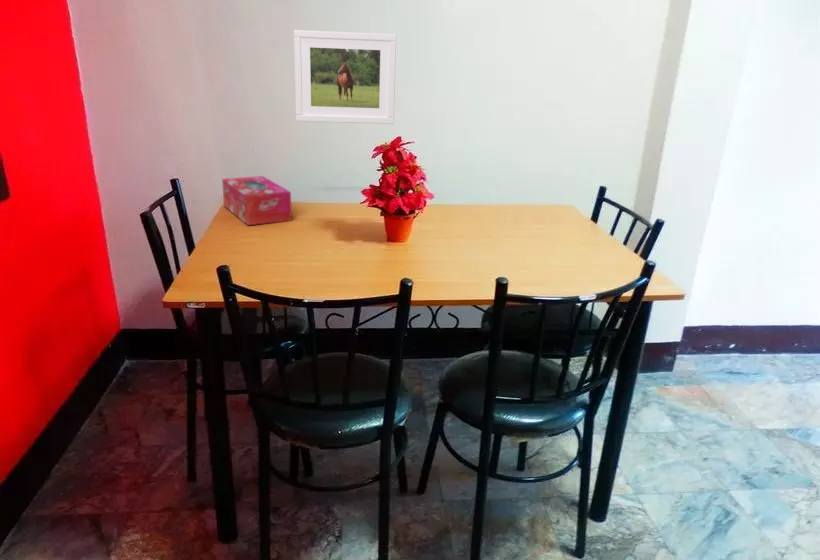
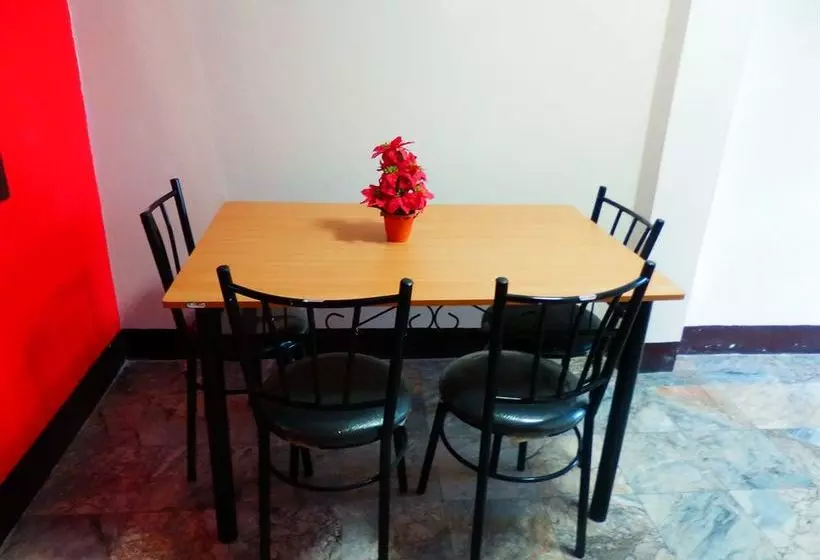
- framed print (345, 78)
- tissue box (255, 199)
